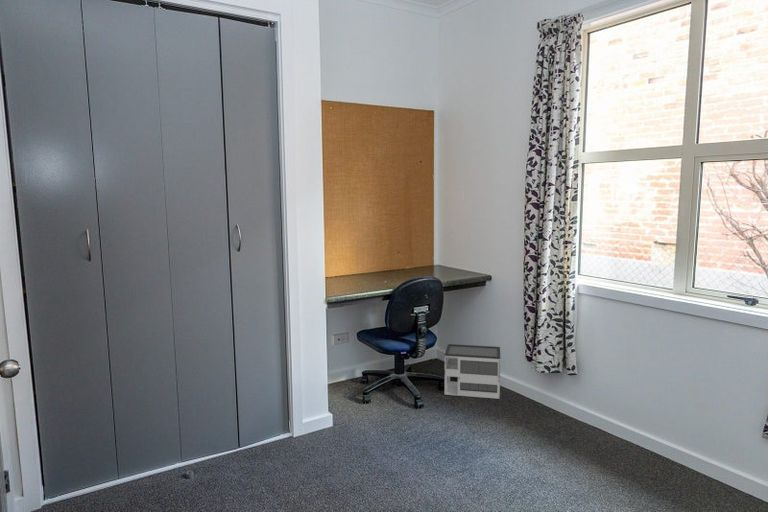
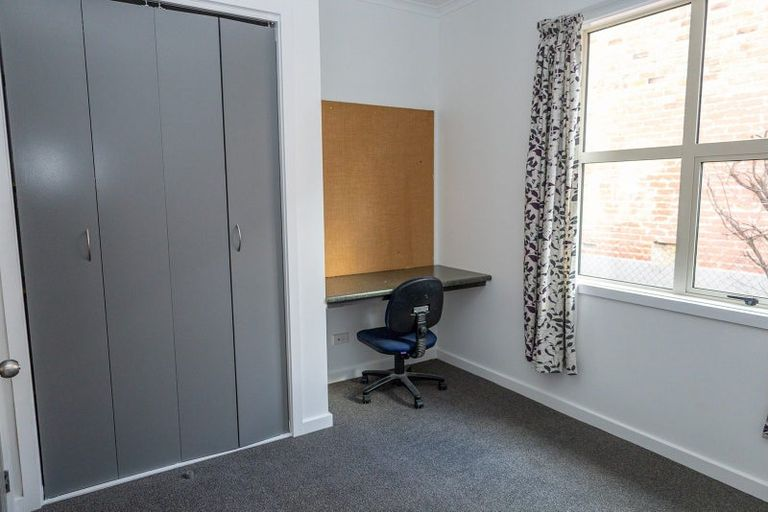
- architectural model (472, 370)
